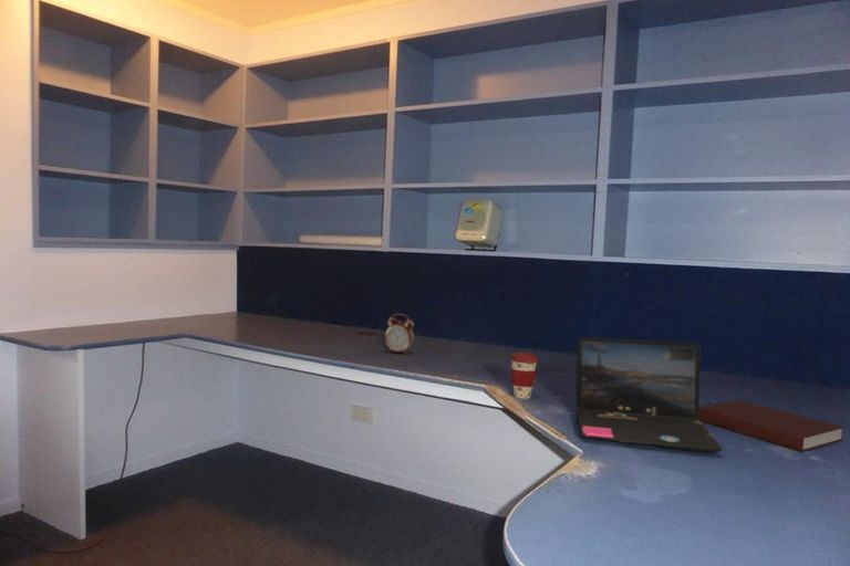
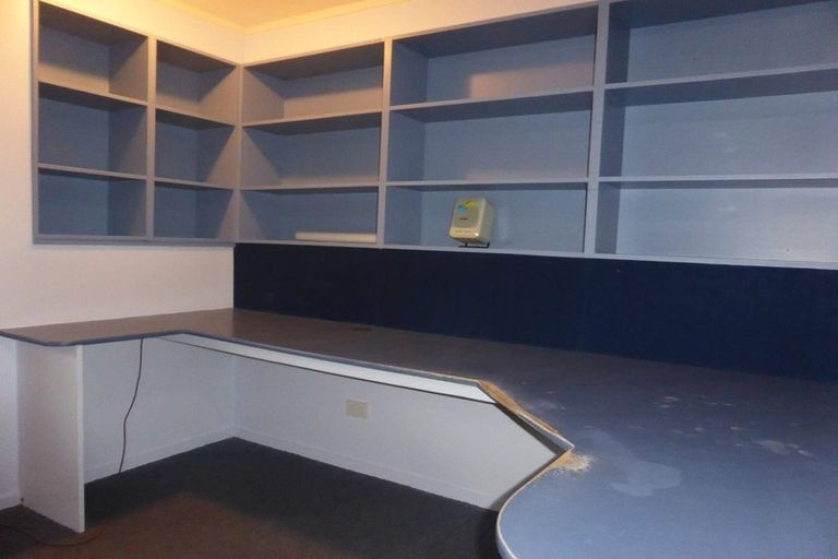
- laptop (643, 389)
- notebook (767, 422)
- coffee cup (522, 376)
- alarm clock (400, 333)
